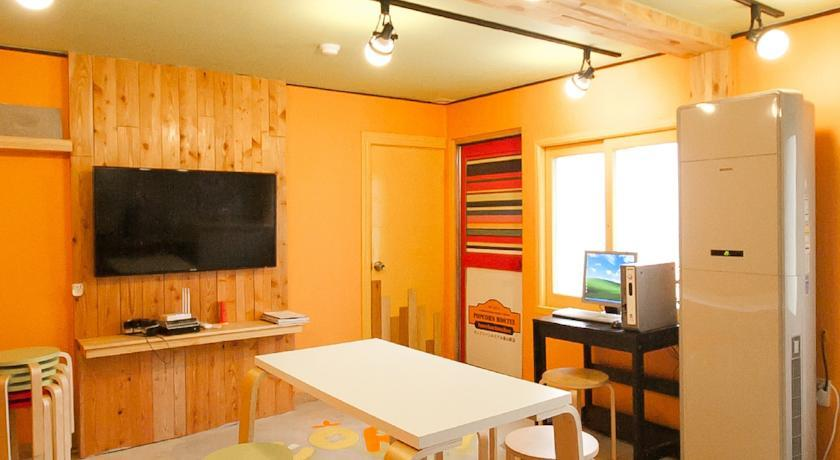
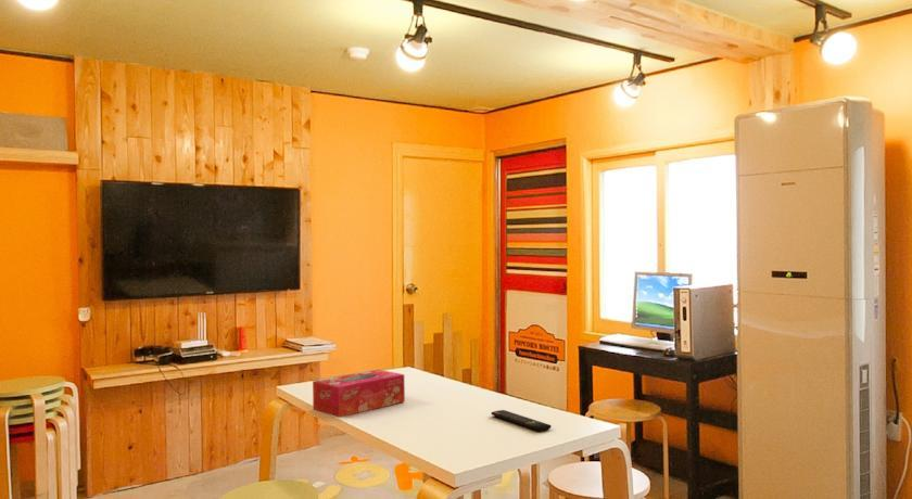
+ tissue box (359, 392)
+ remote control (519, 420)
